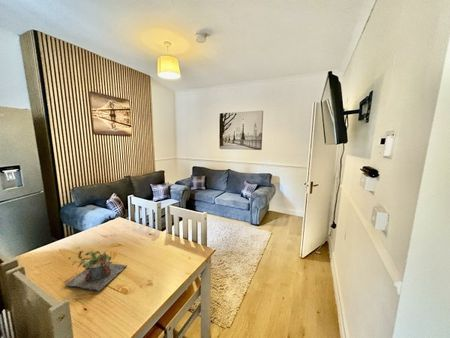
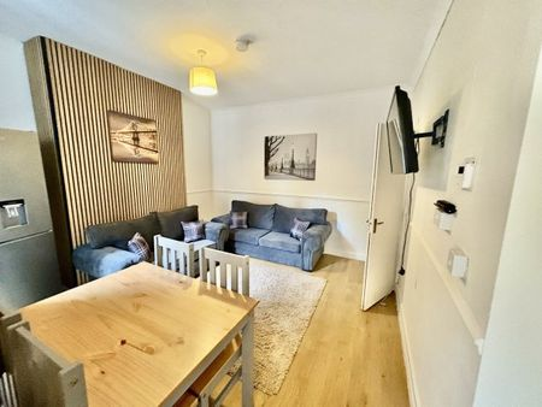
- plant (95, 263)
